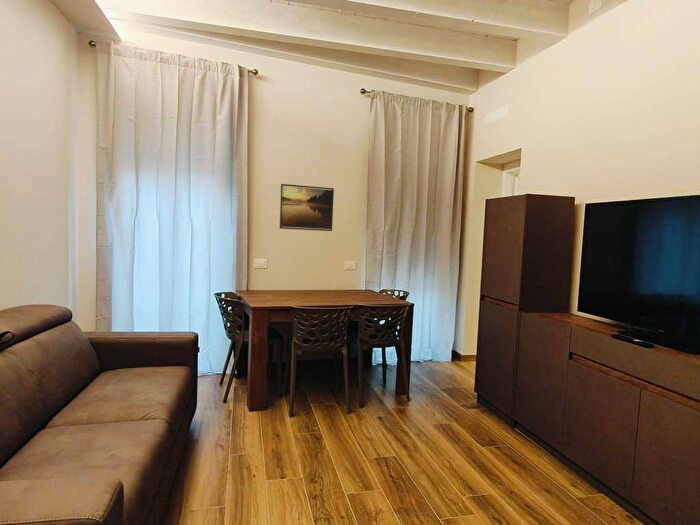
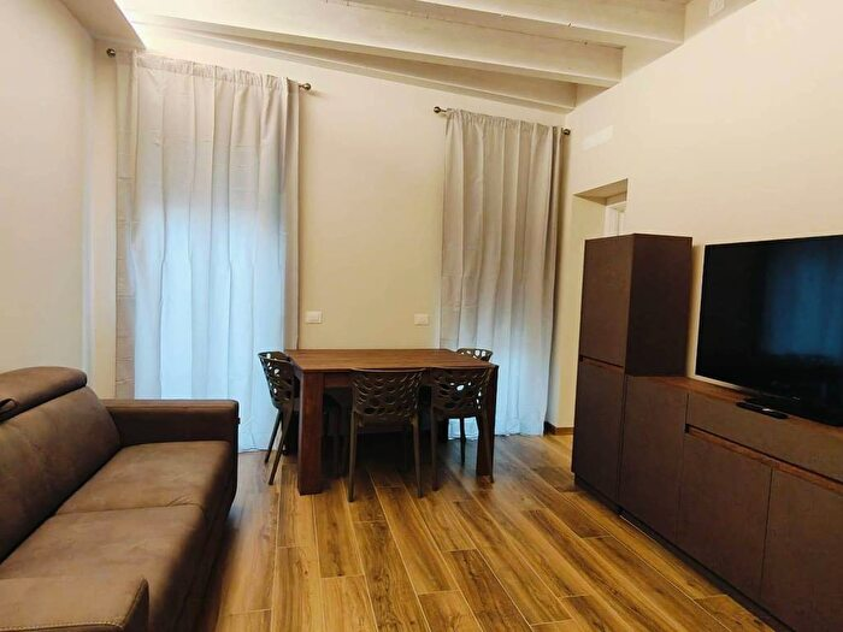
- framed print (307, 208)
